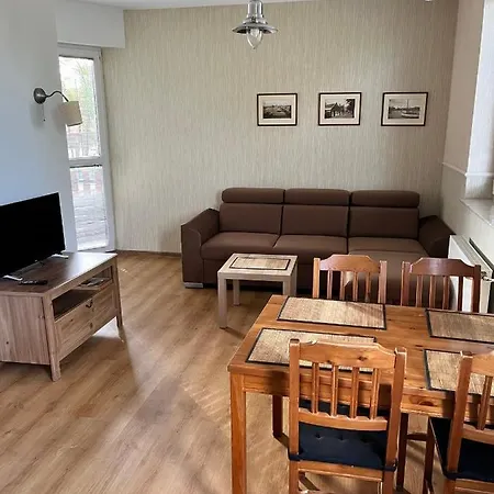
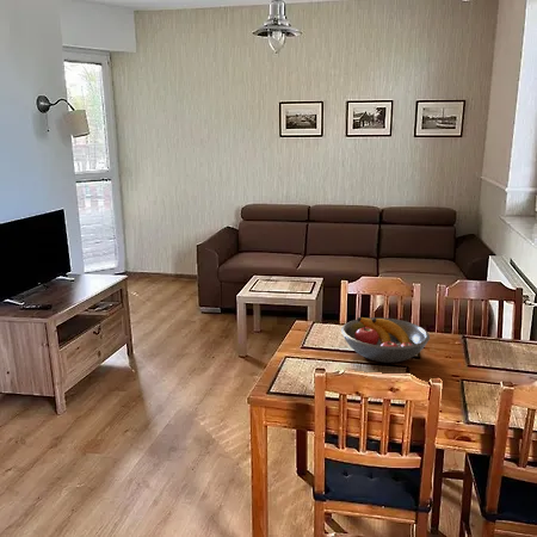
+ fruit bowl (384, 339)
